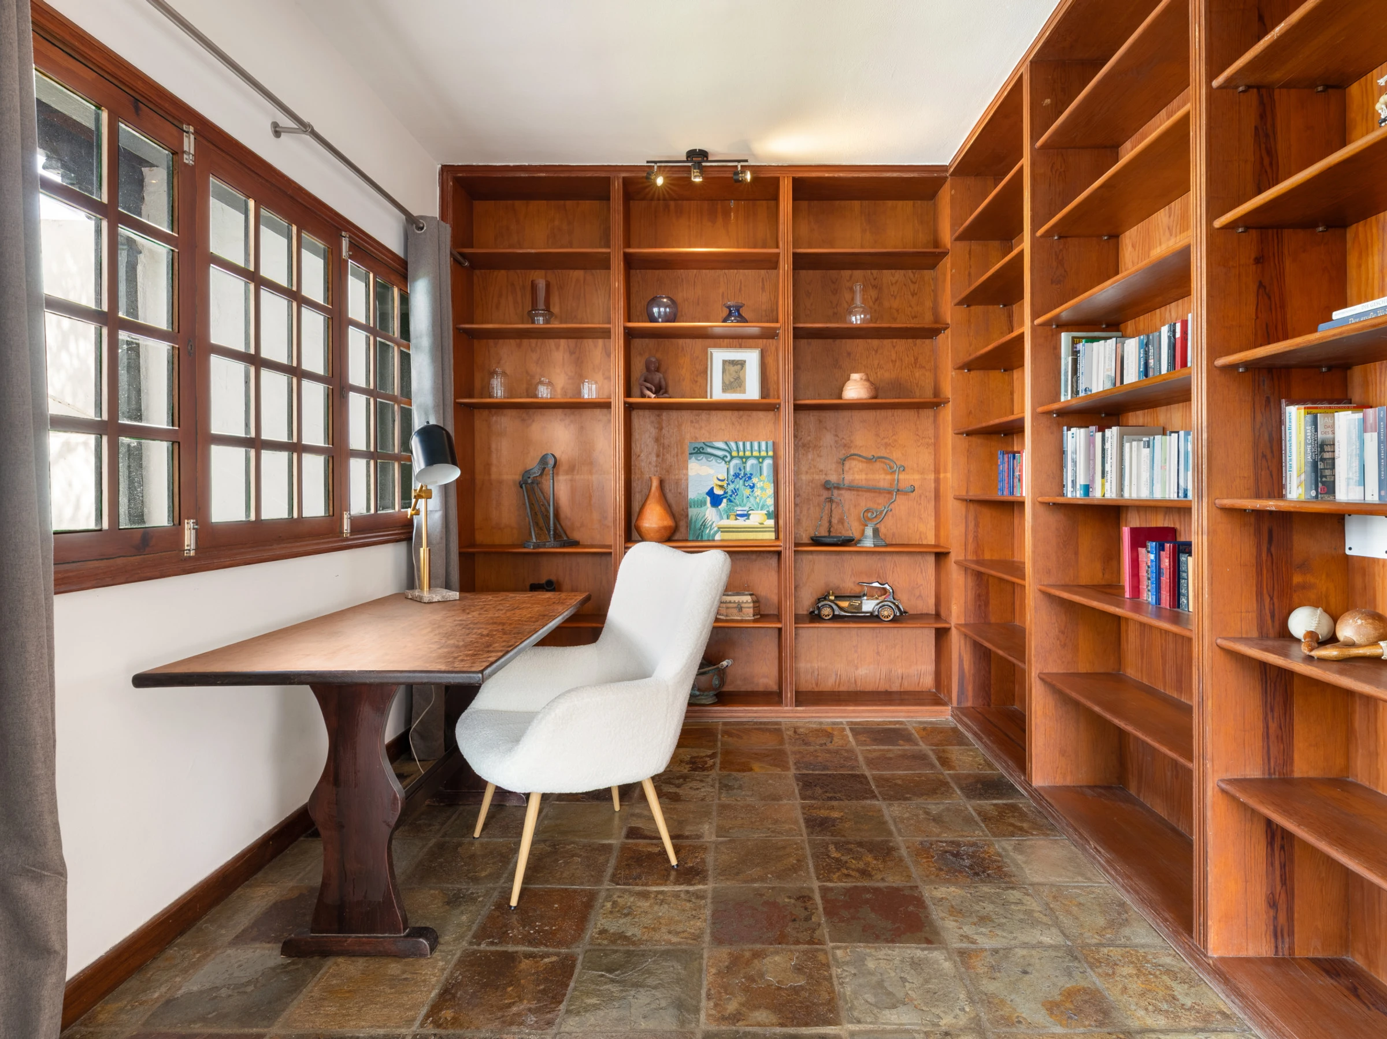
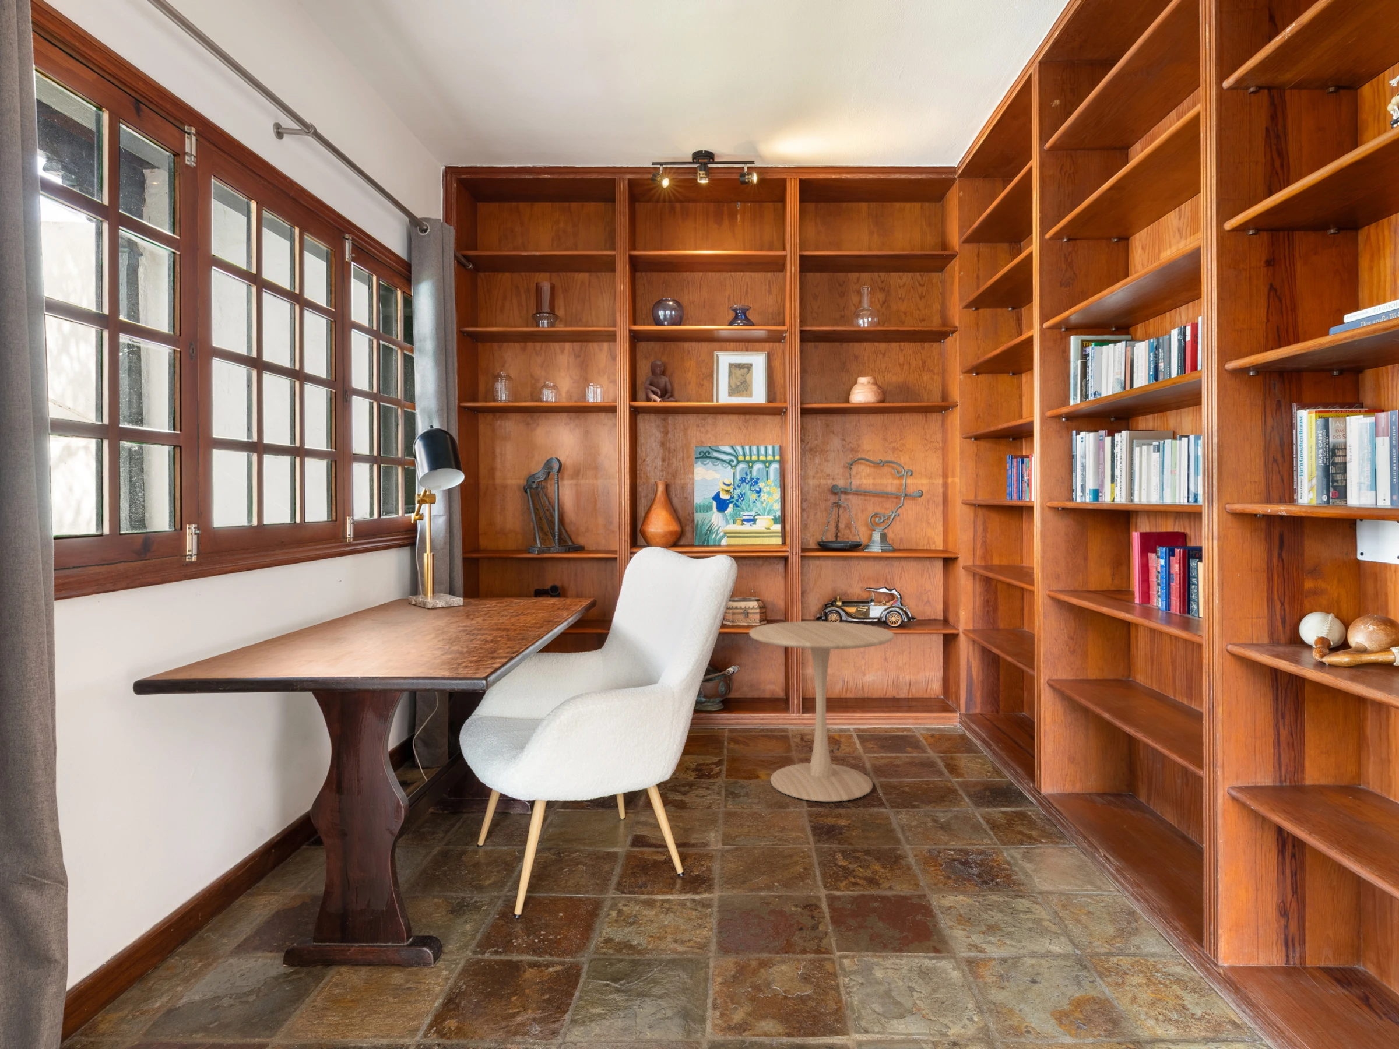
+ side table (821, 707)
